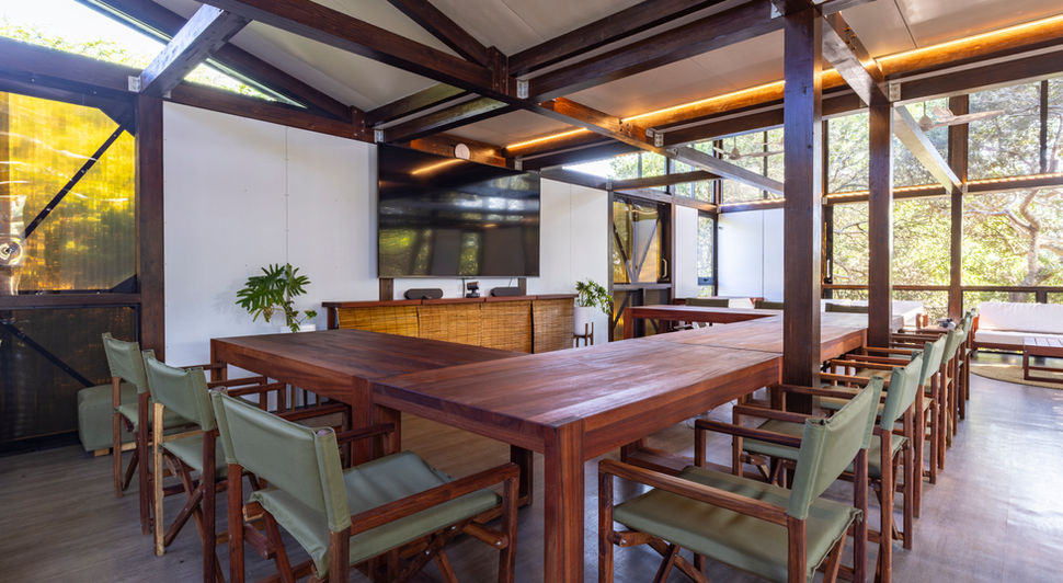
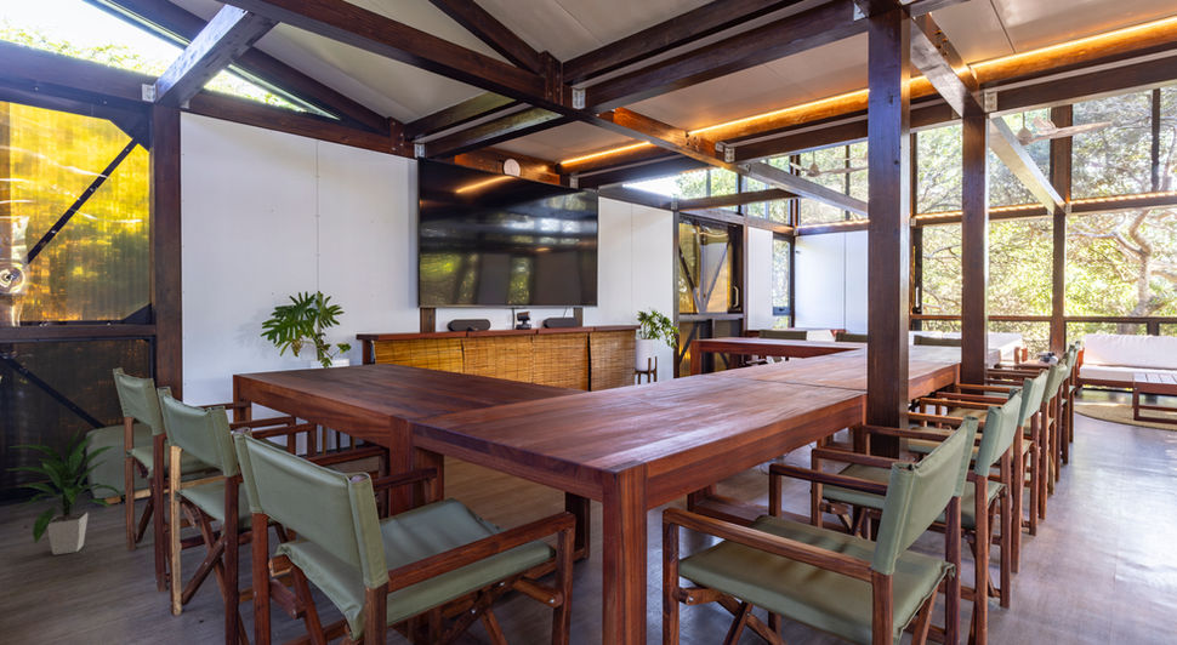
+ indoor plant (62, 490)
